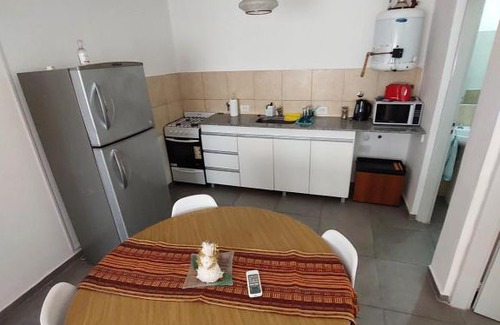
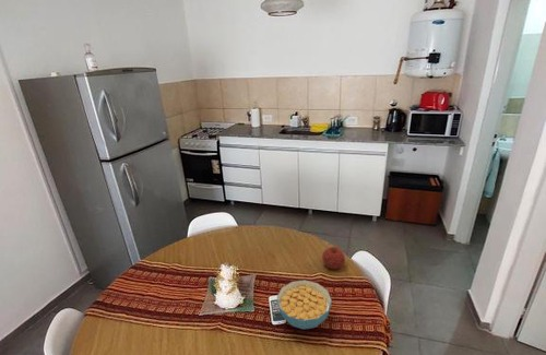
+ cereal bowl (304, 308)
+ fruit (333, 256)
